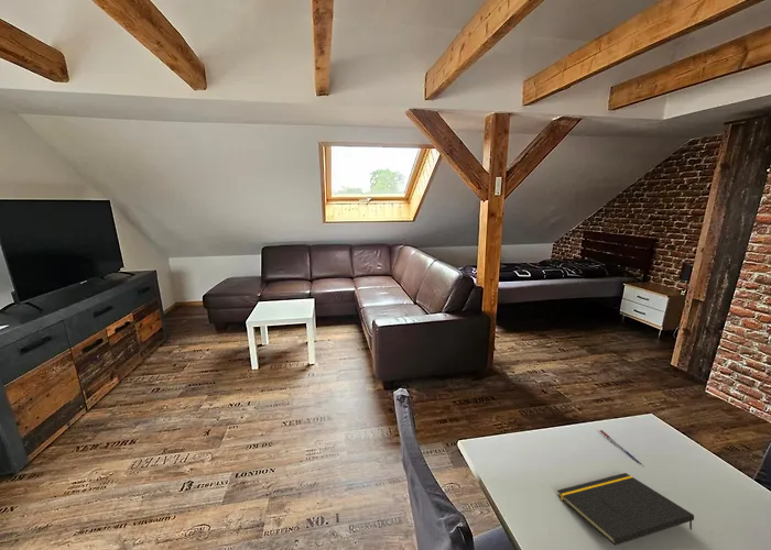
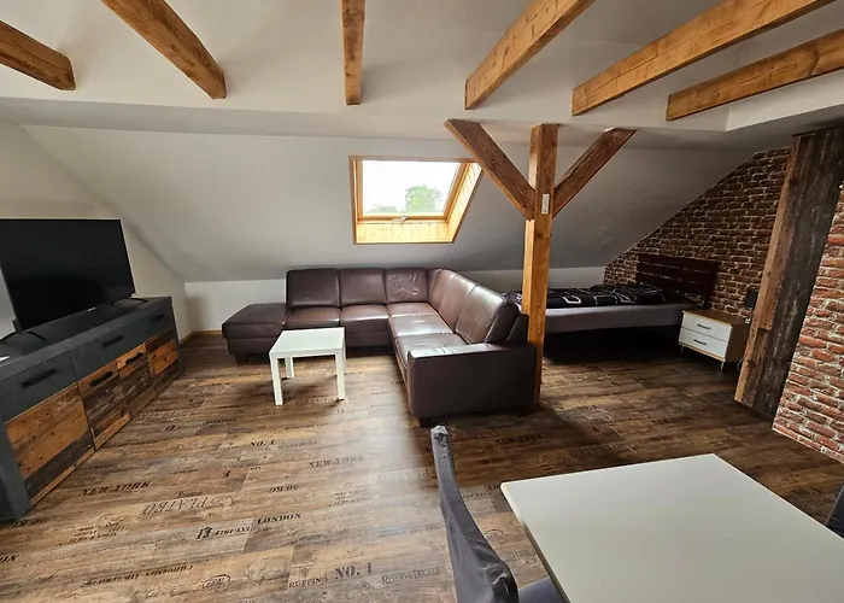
- notepad (620, 504)
- pen (619, 446)
